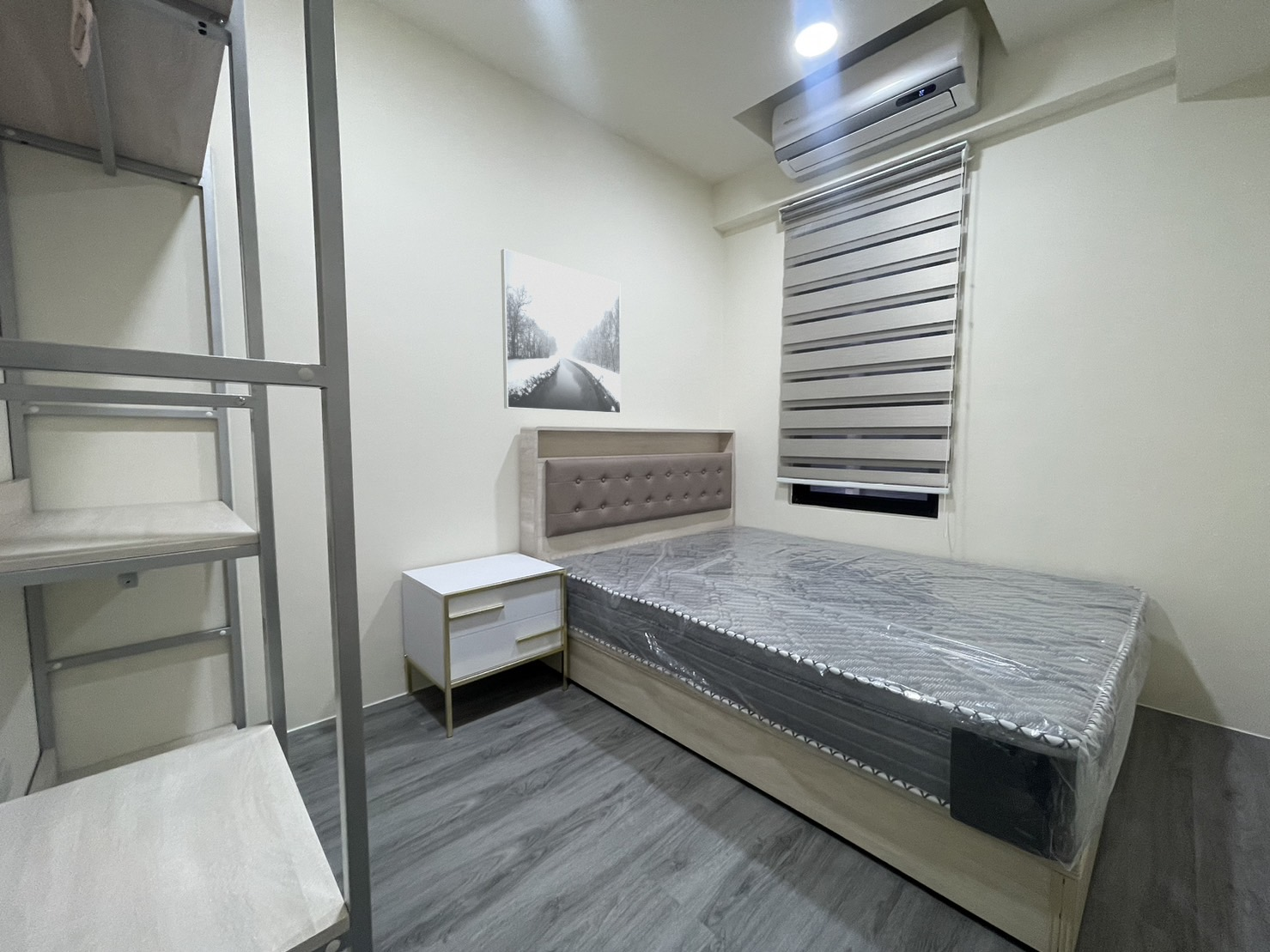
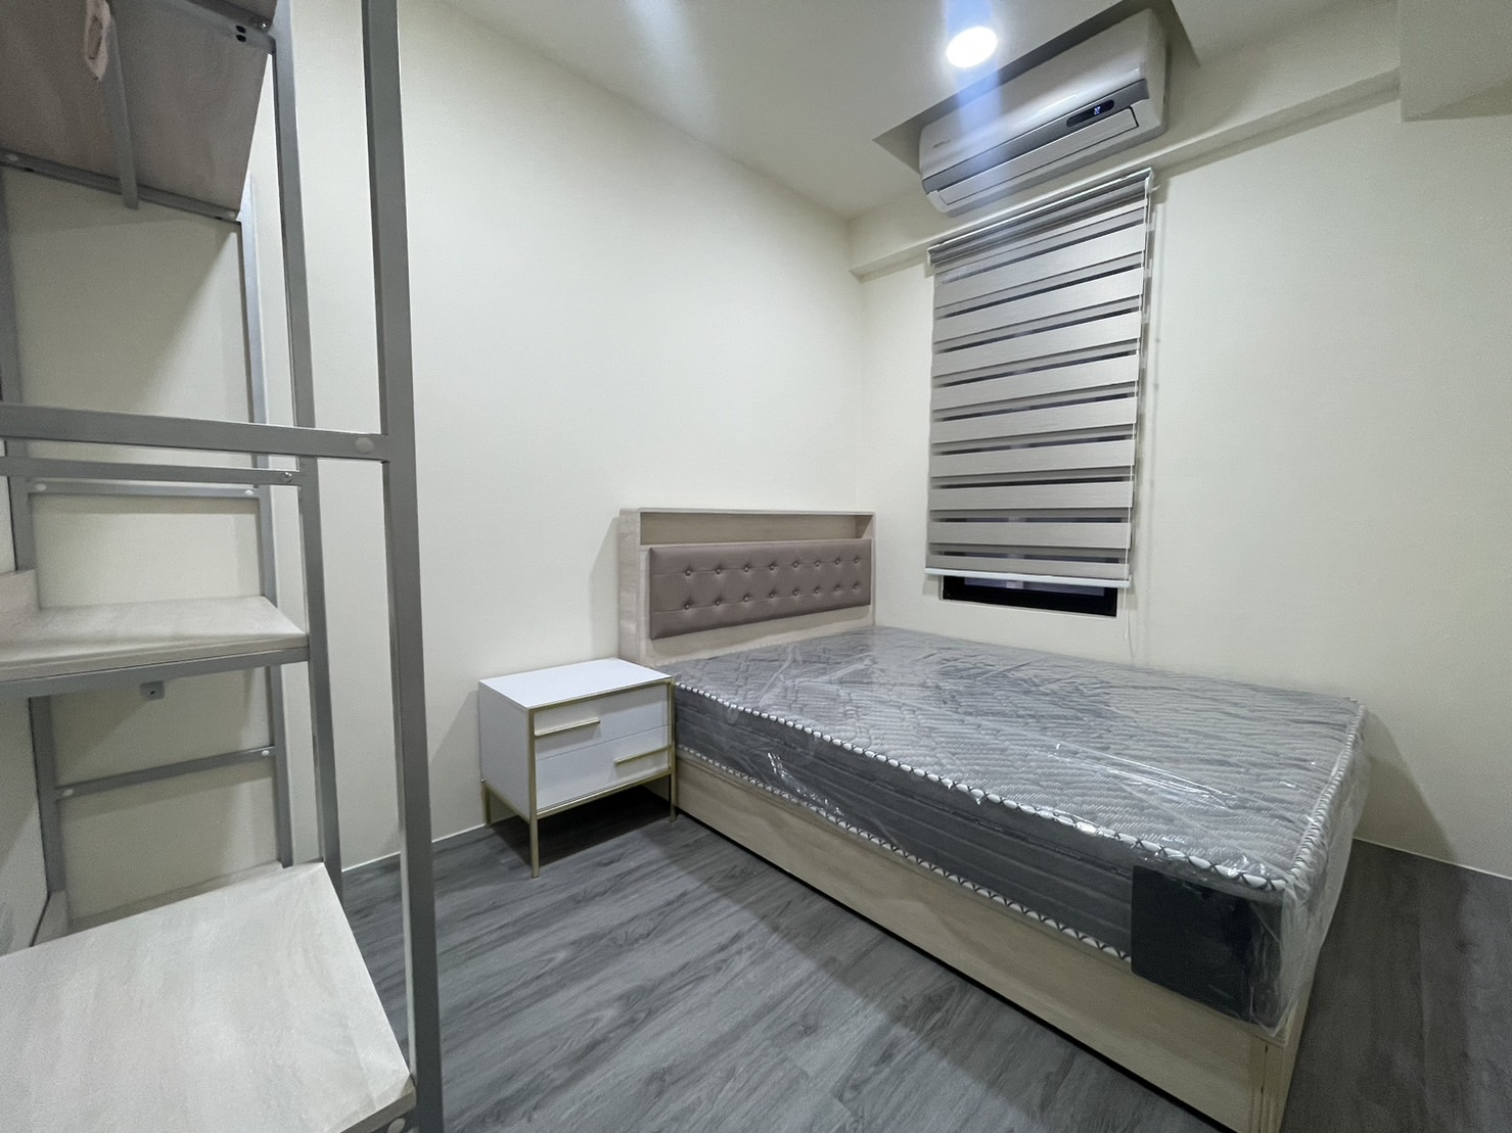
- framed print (567, 340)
